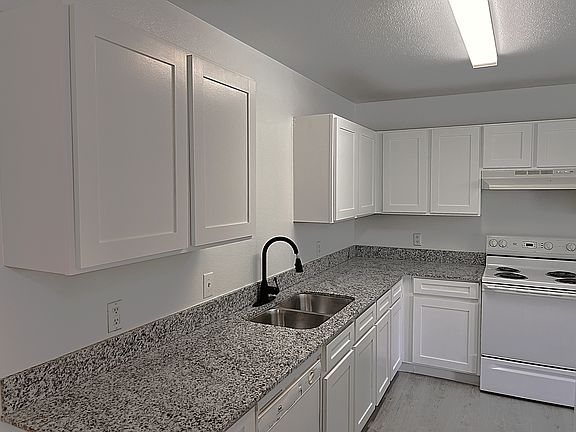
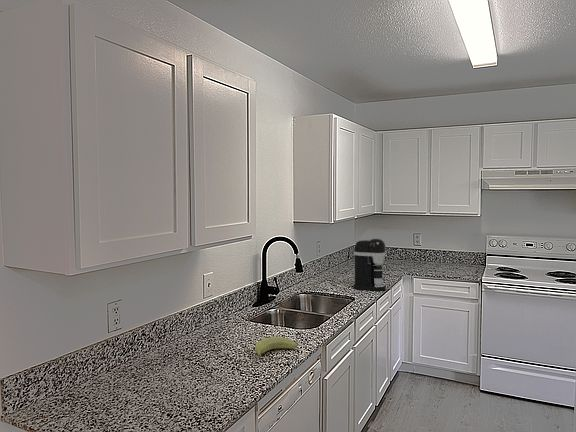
+ banana (273, 346)
+ coffee maker (369, 263)
